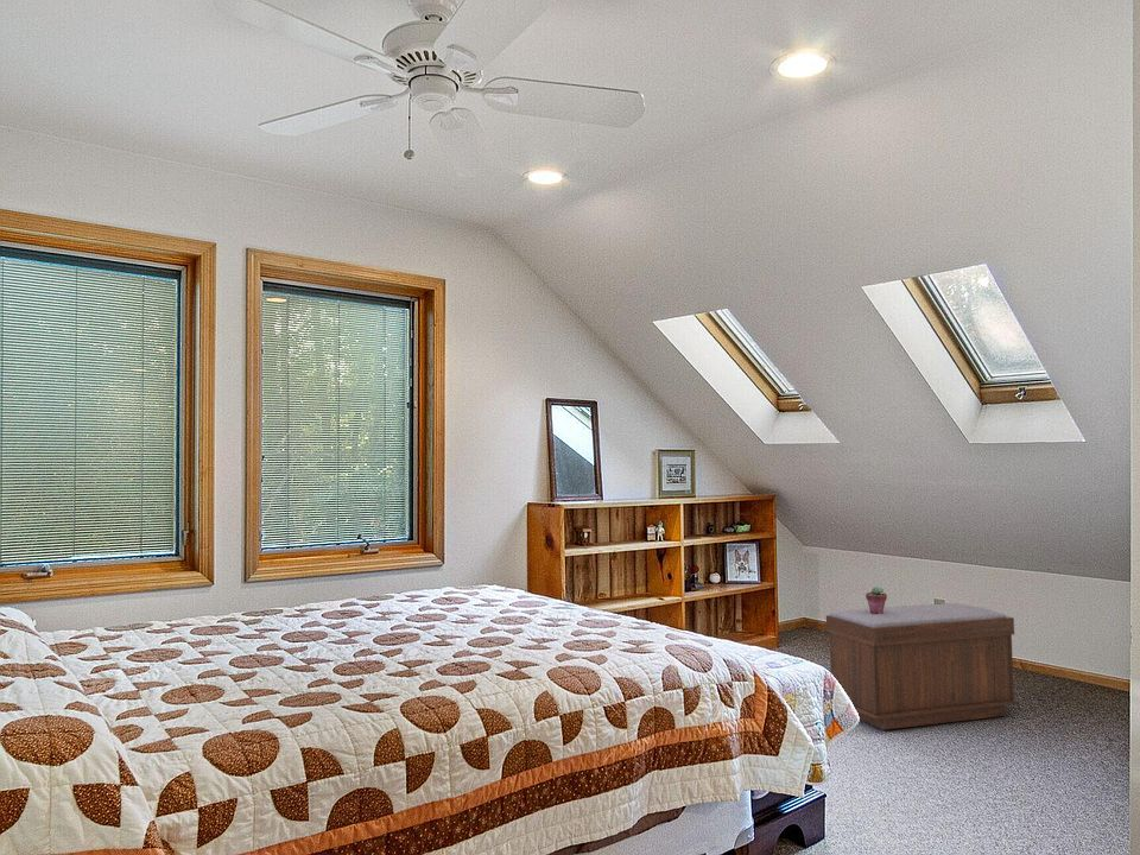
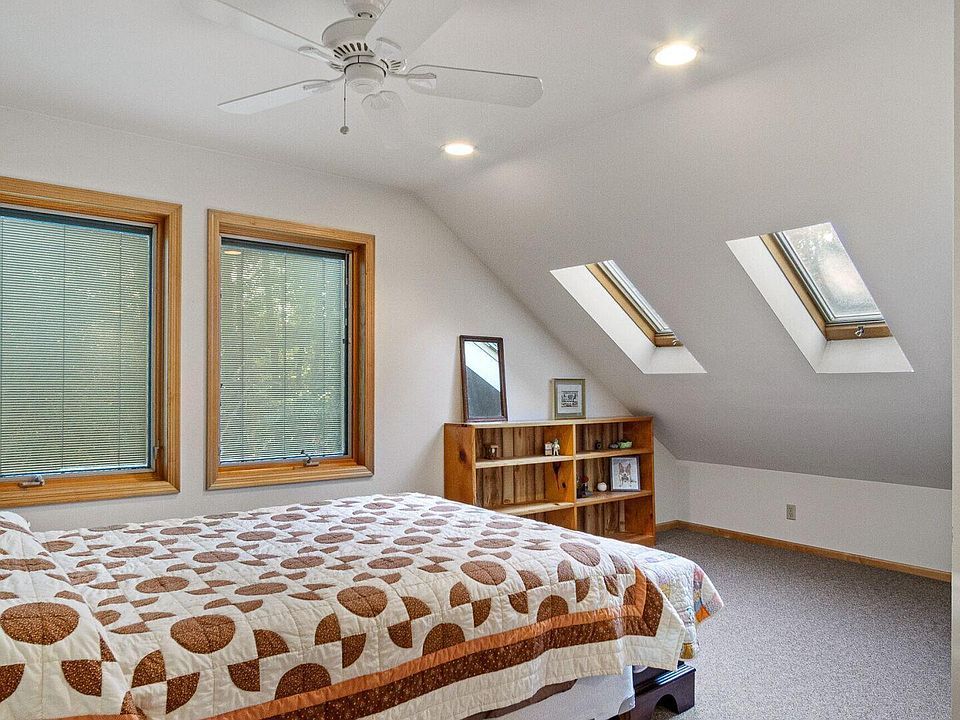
- bench (918, 660)
- potted succulent (876, 598)
